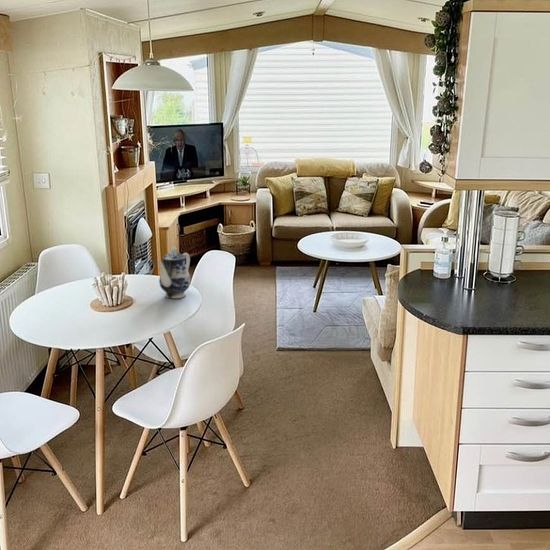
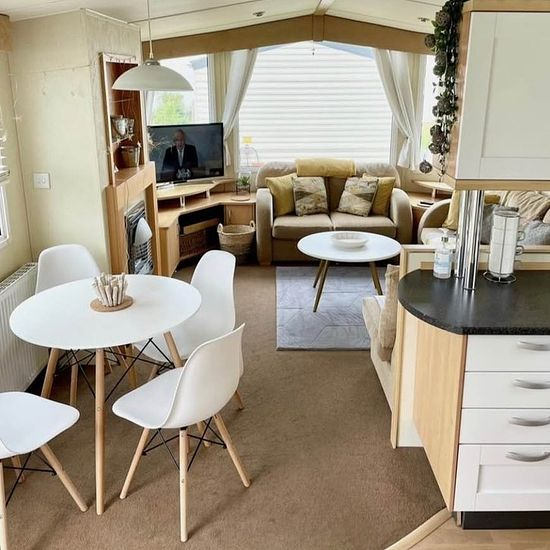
- teapot (174, 271)
